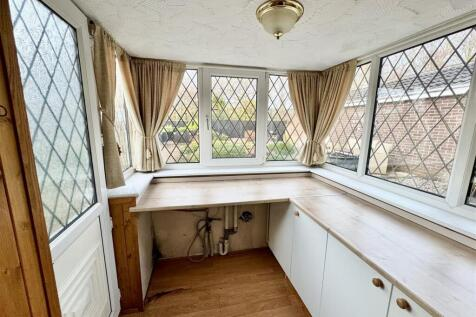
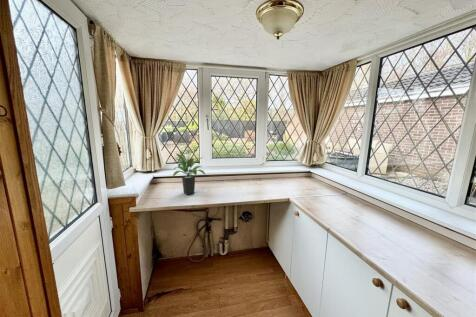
+ potted plant (188, 174)
